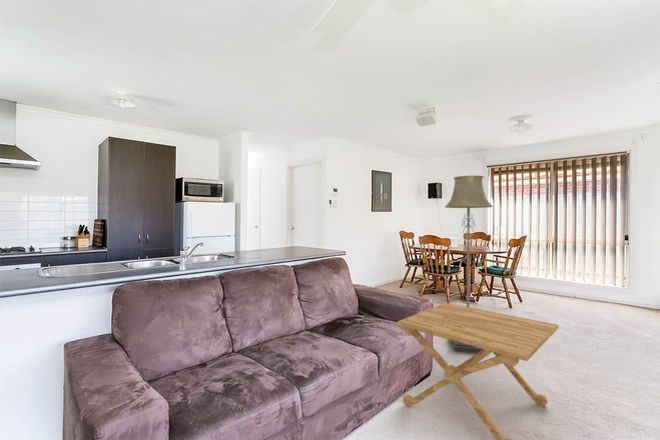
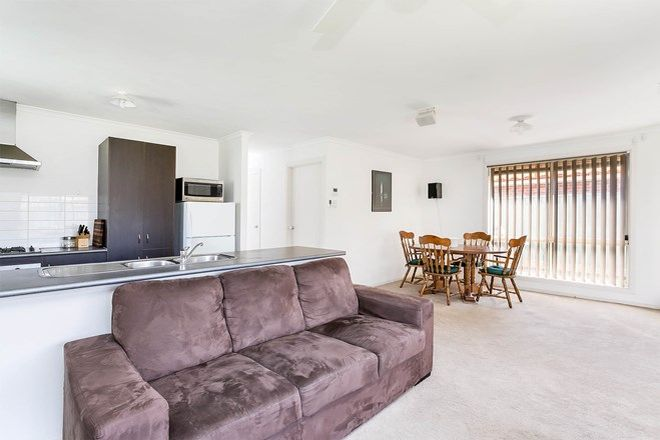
- floor lamp (467, 261)
- side table (476, 364)
